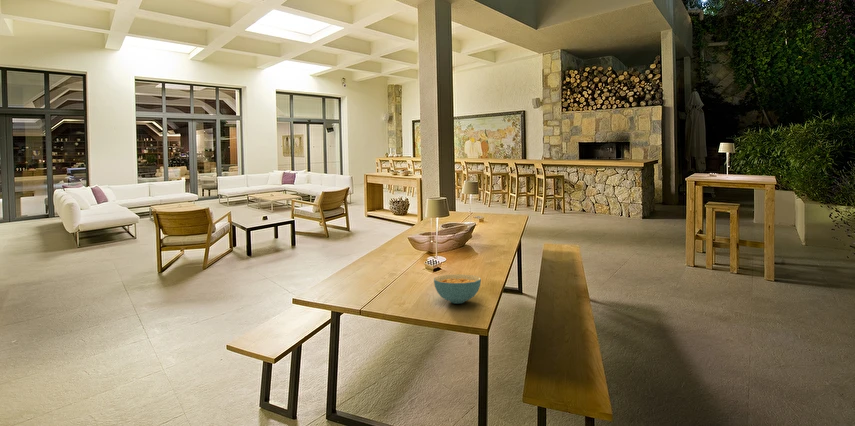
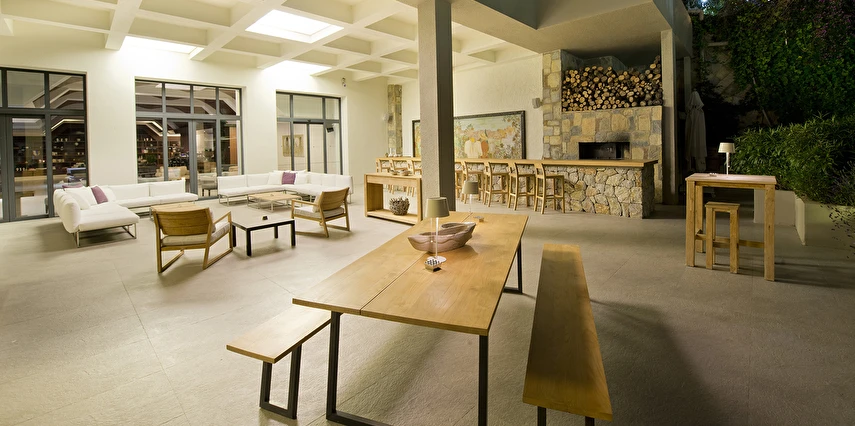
- cereal bowl (457, 290)
